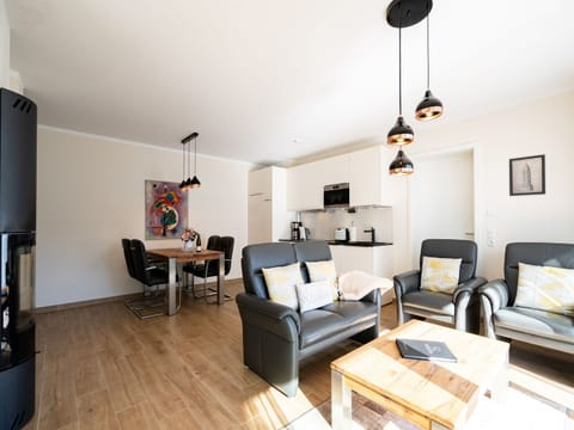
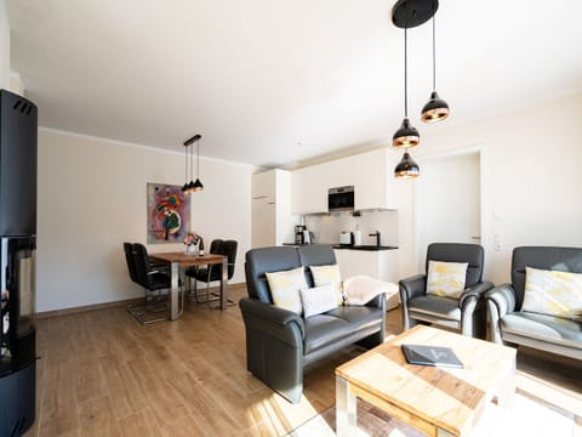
- wall art (526, 176)
